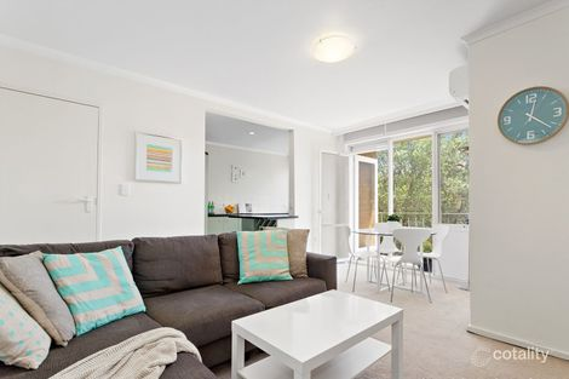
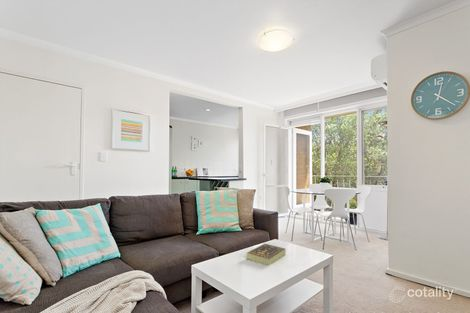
+ book (266, 253)
